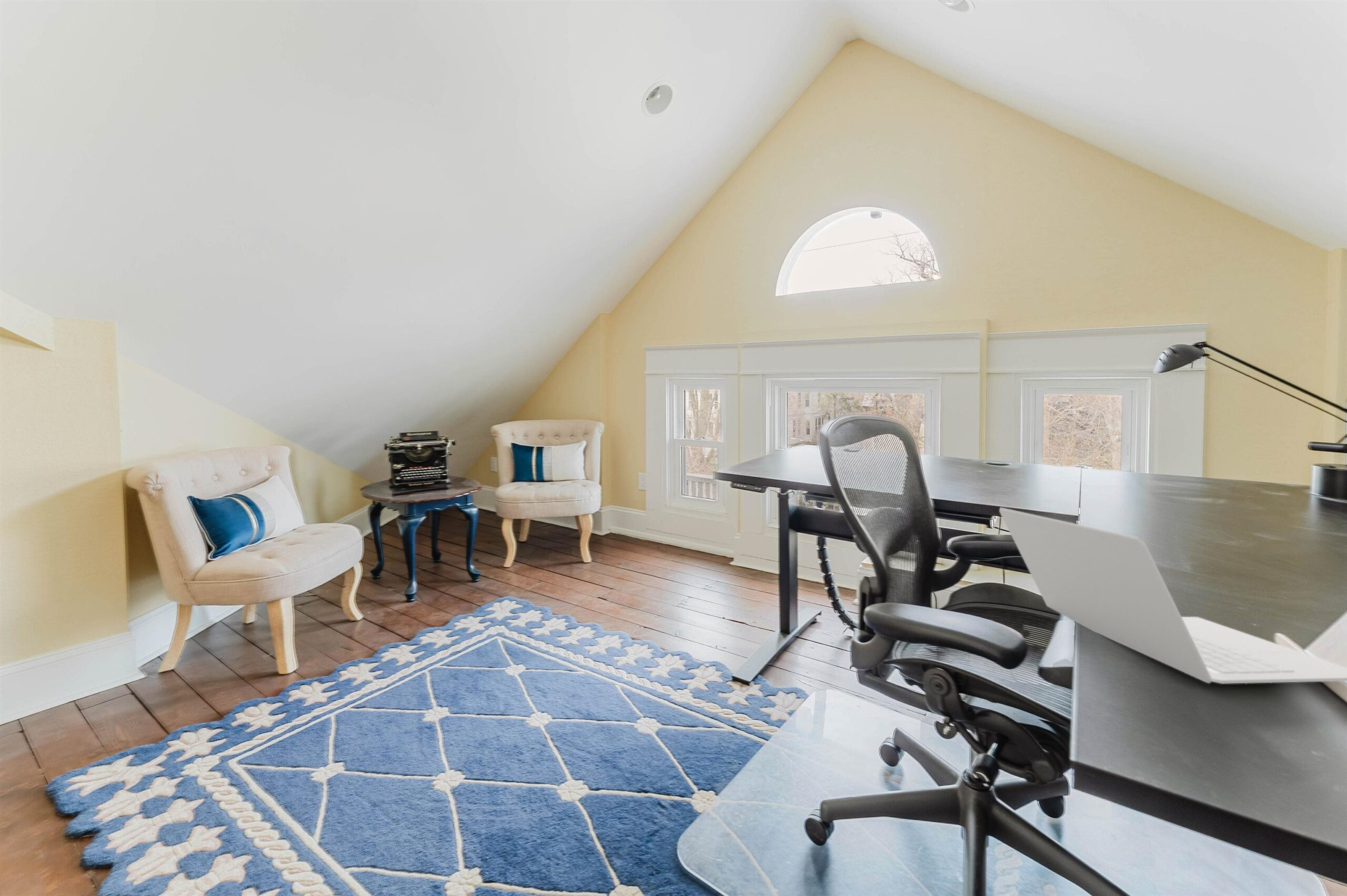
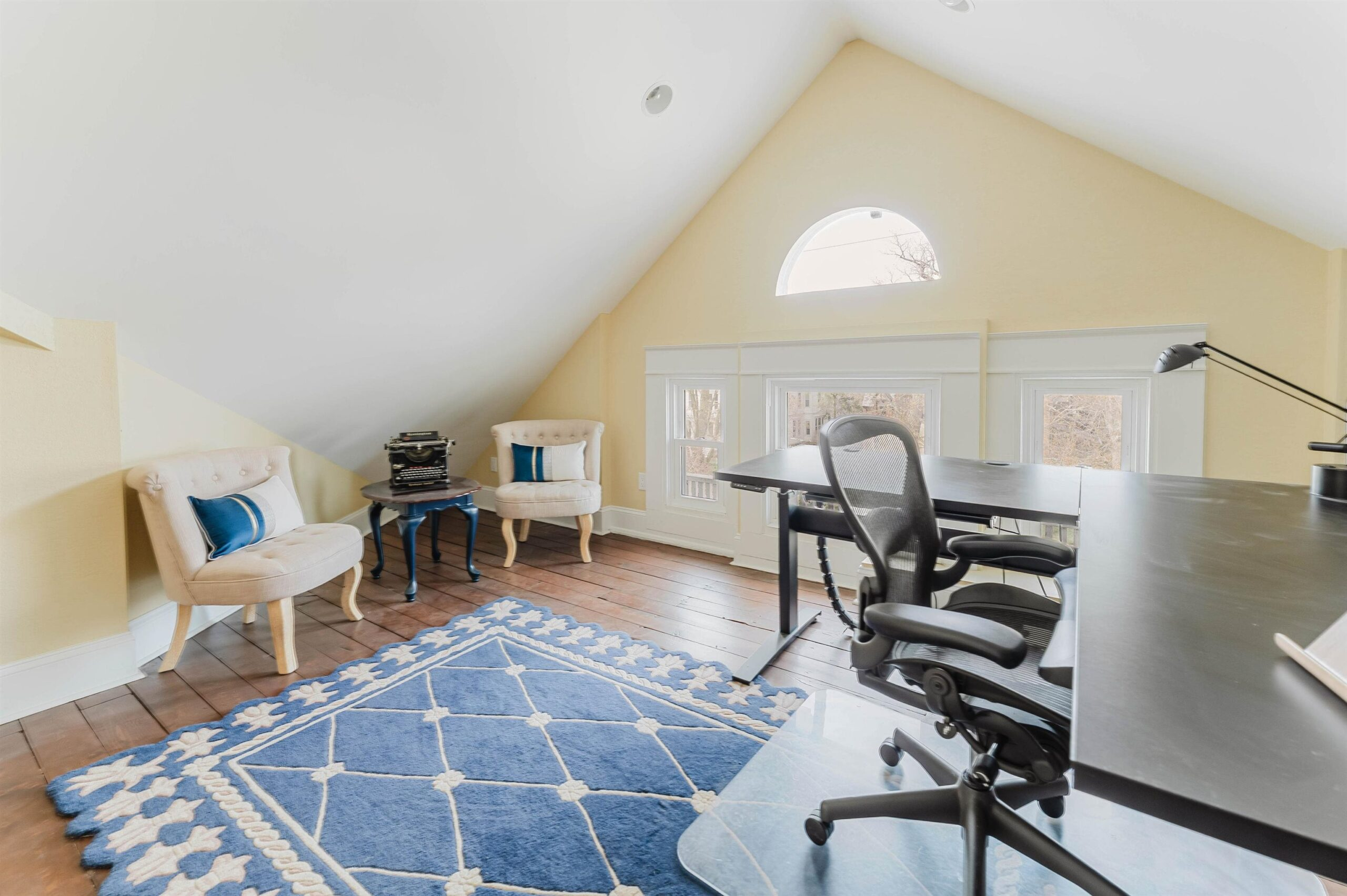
- laptop (1155, 573)
